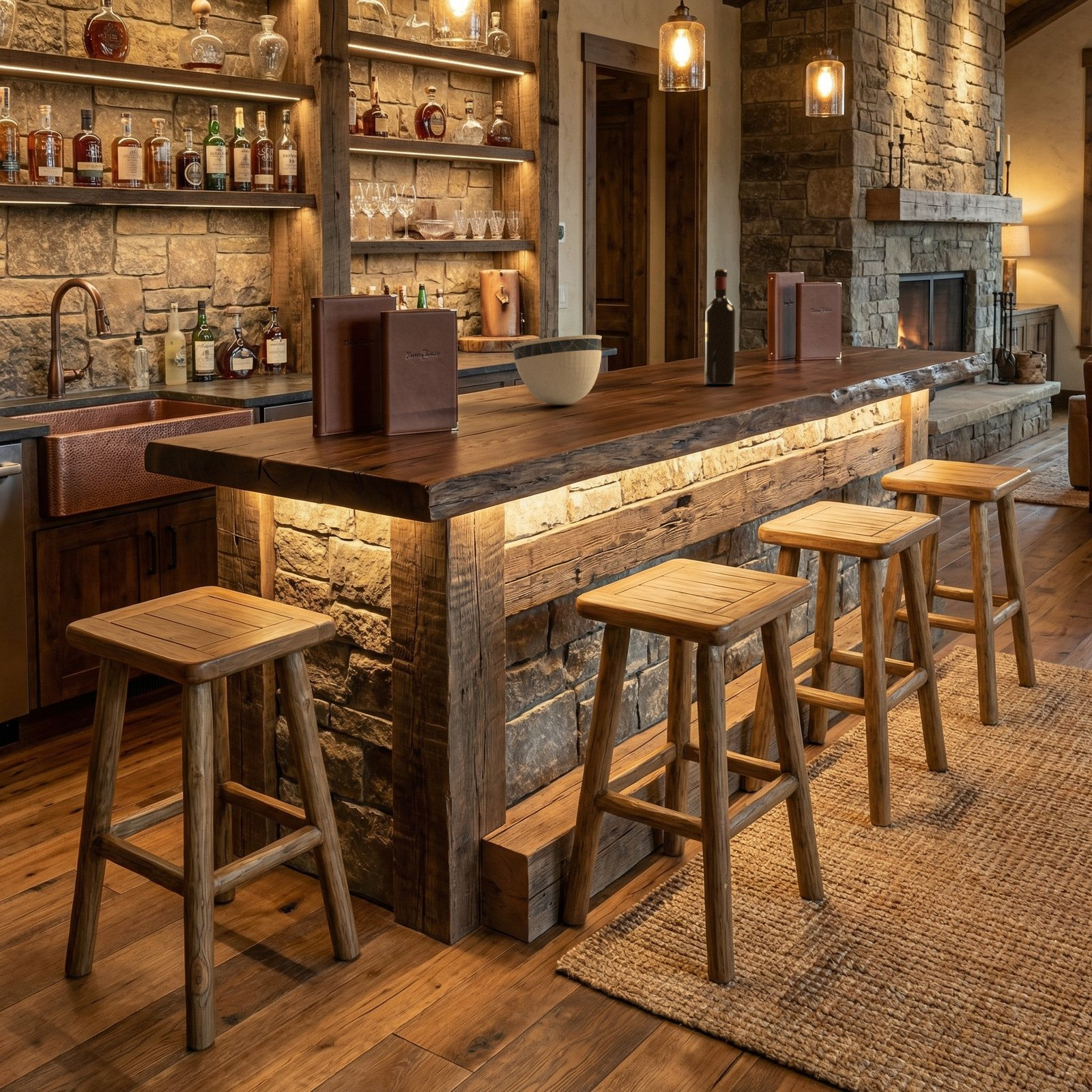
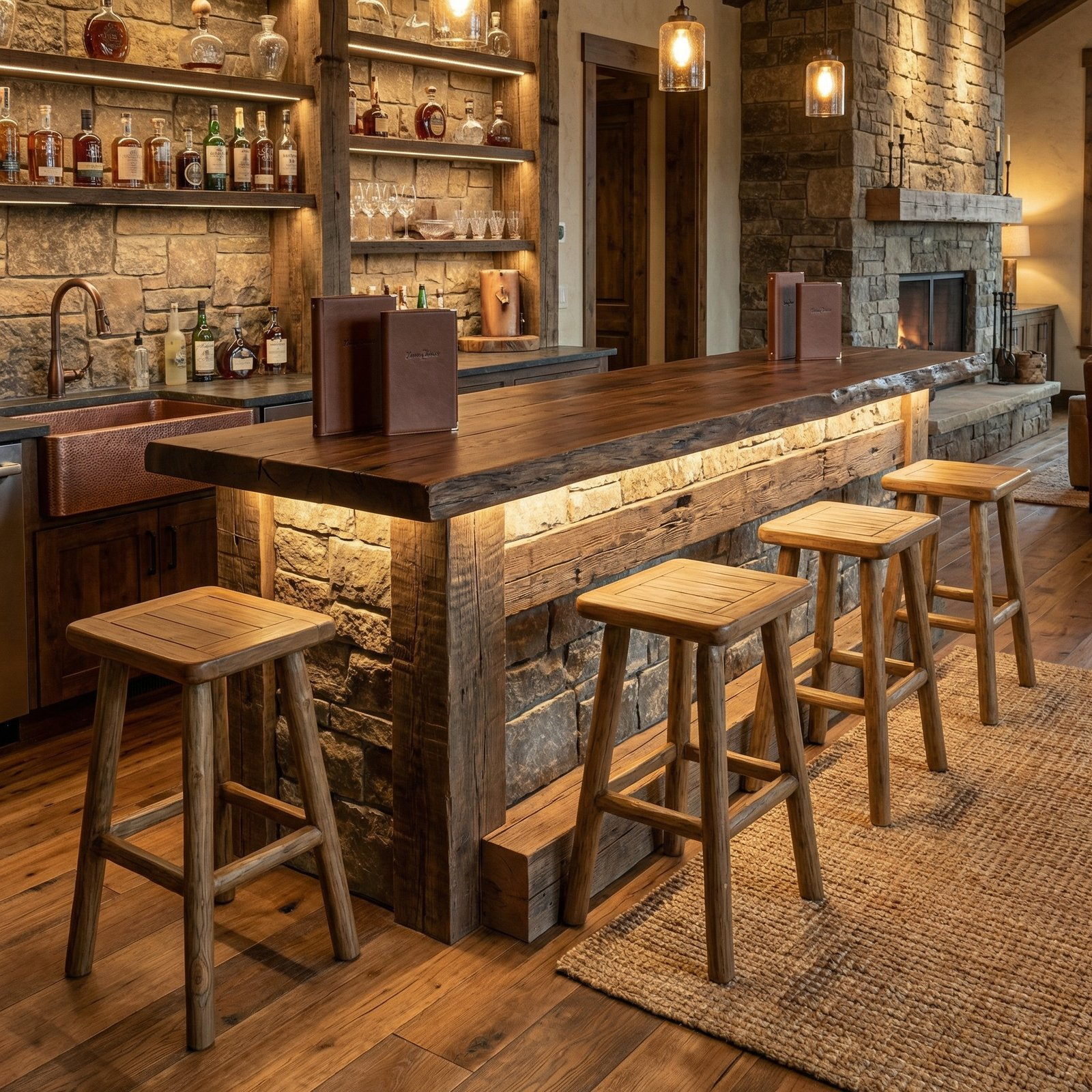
- bowl (557, 371)
- wine bottle (720, 327)
